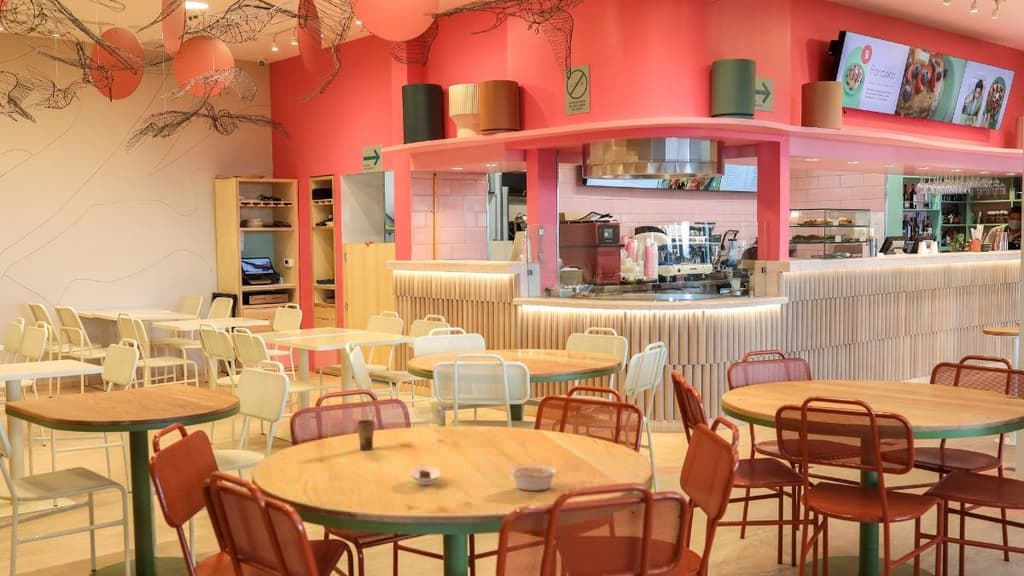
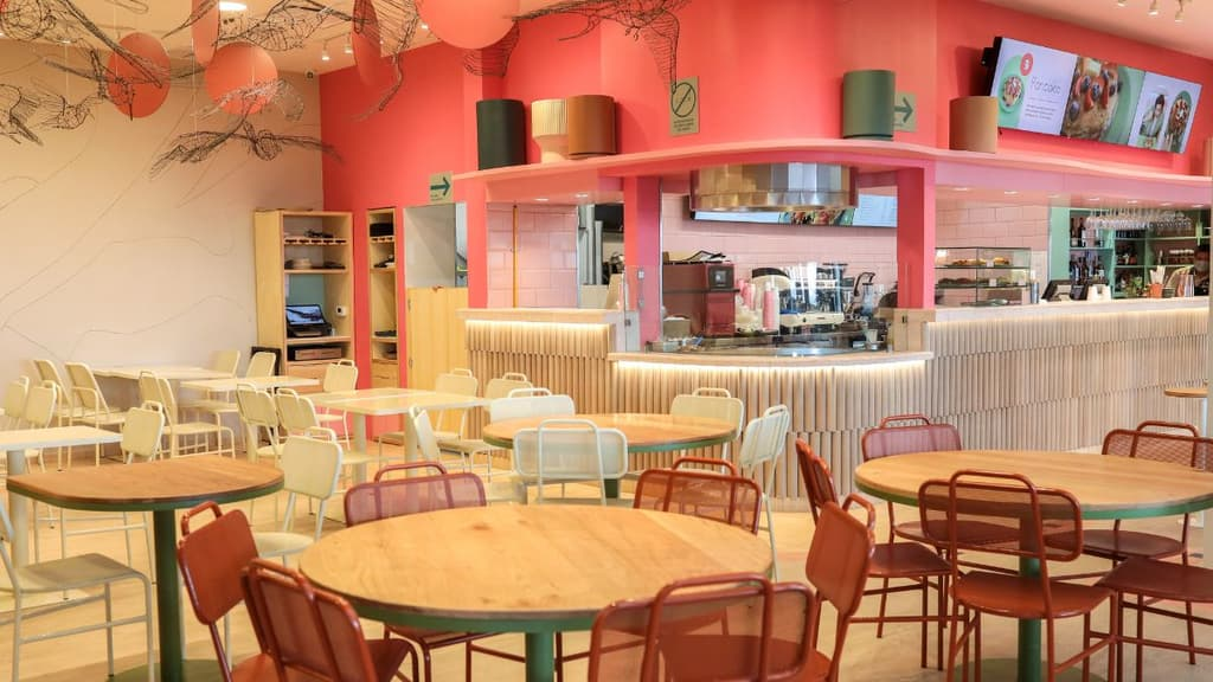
- cup (366, 431)
- saucer (425, 476)
- legume (535, 477)
